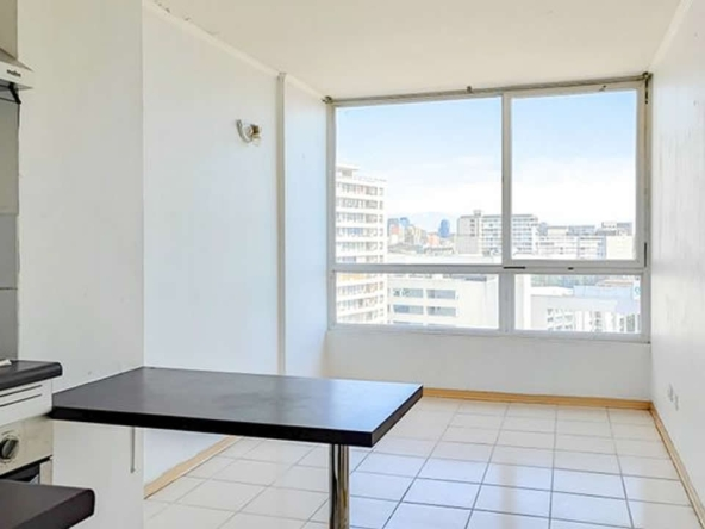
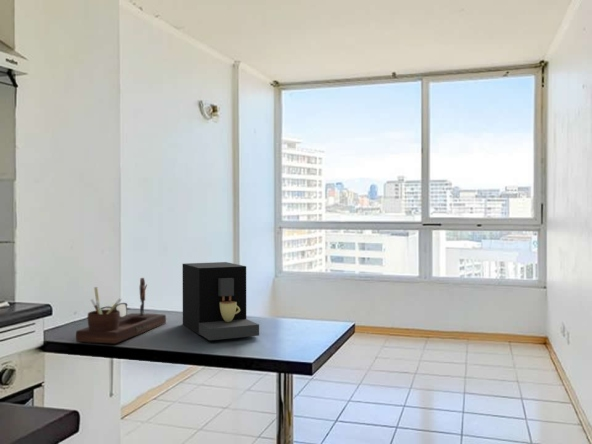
+ desk organizer (121, 307)
+ coffee maker (218, 298)
